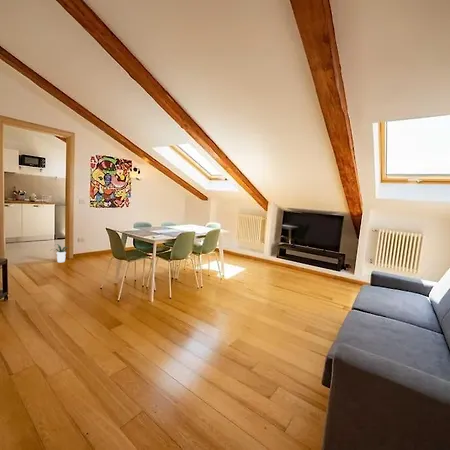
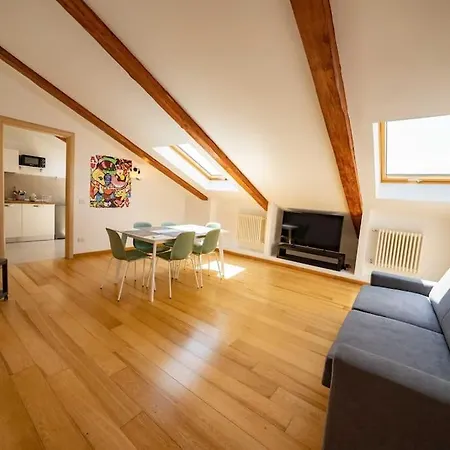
- potted plant (60, 253)
